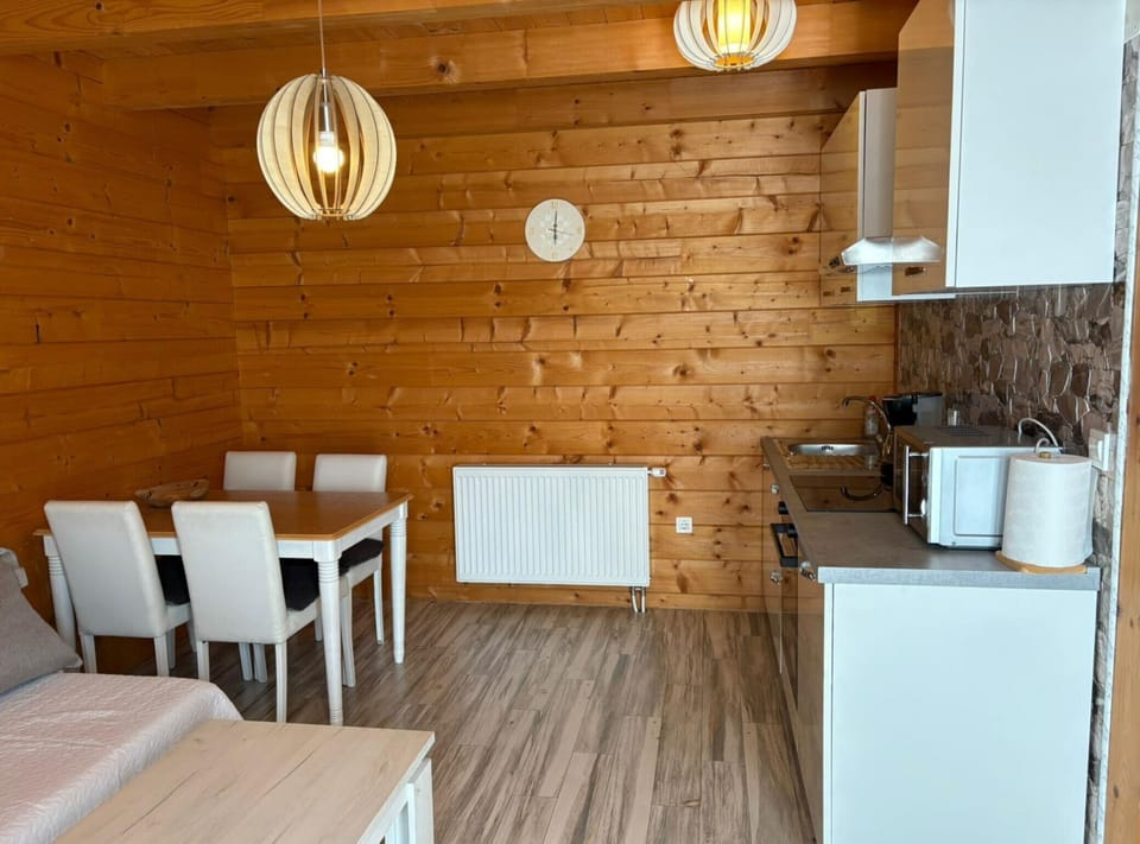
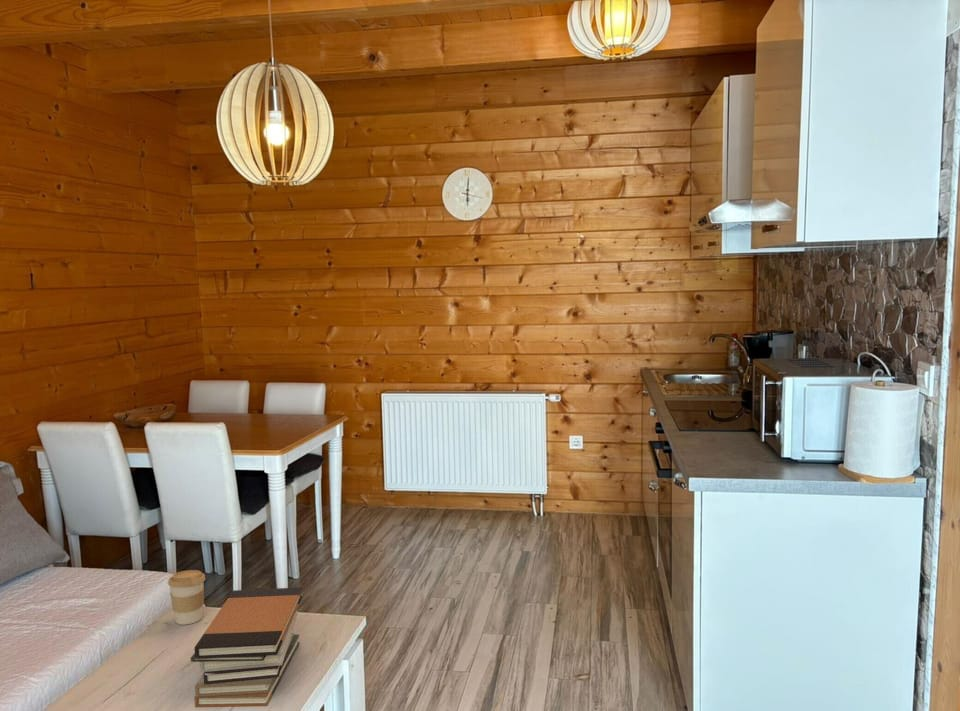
+ coffee cup (187, 595)
+ book stack (252, 643)
